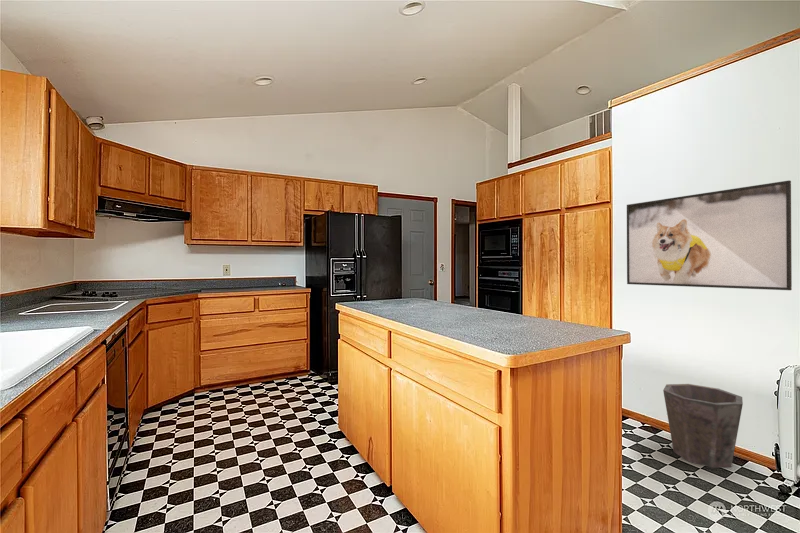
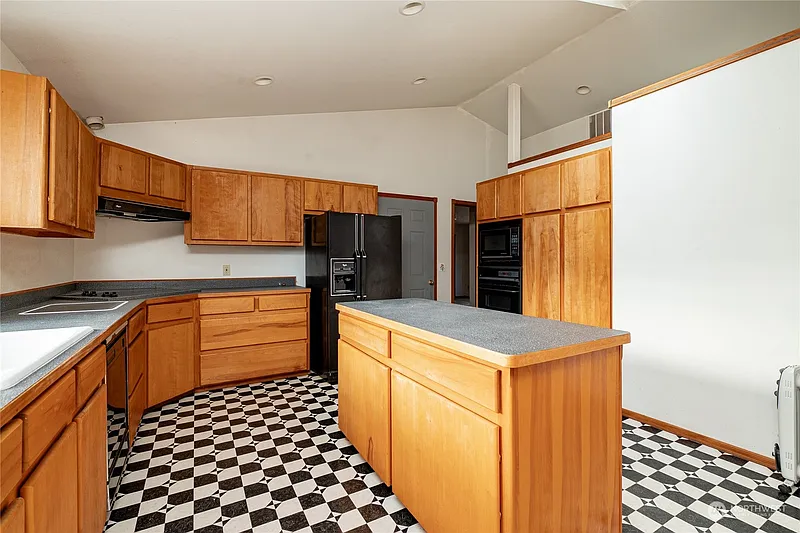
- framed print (695, 240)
- waste bin (701, 424)
